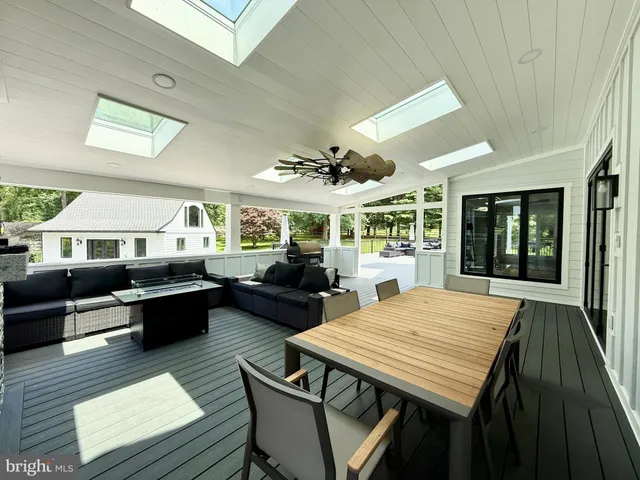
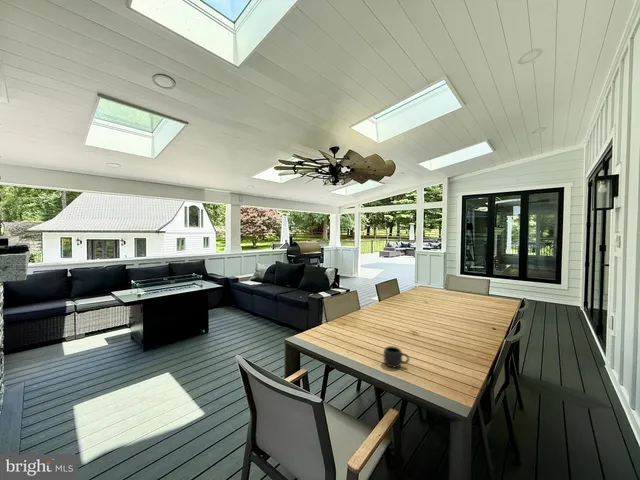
+ mug (394, 357)
